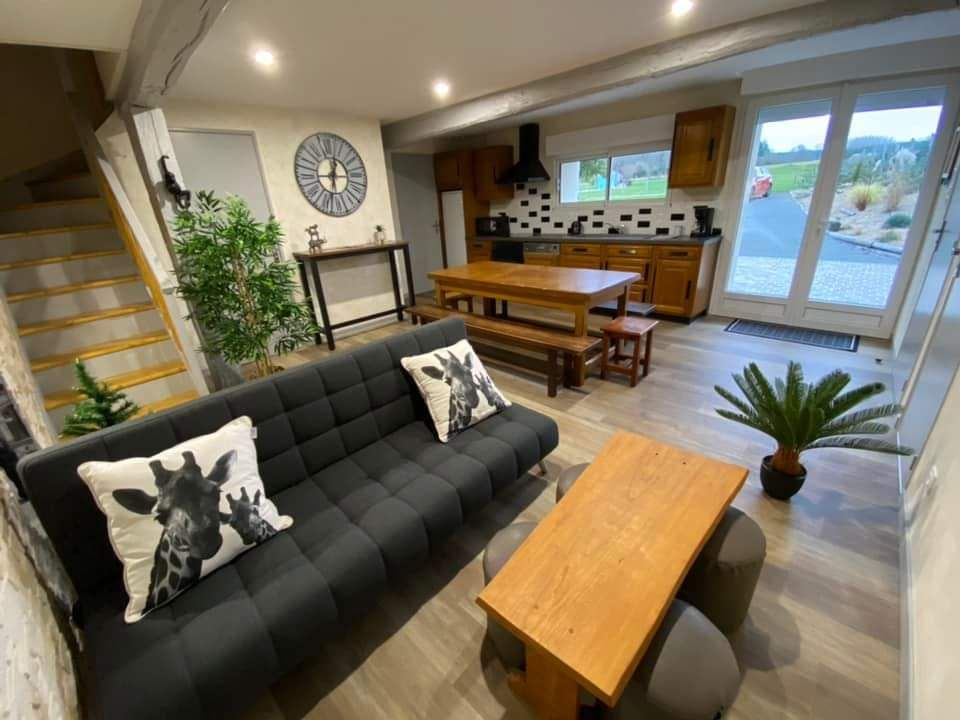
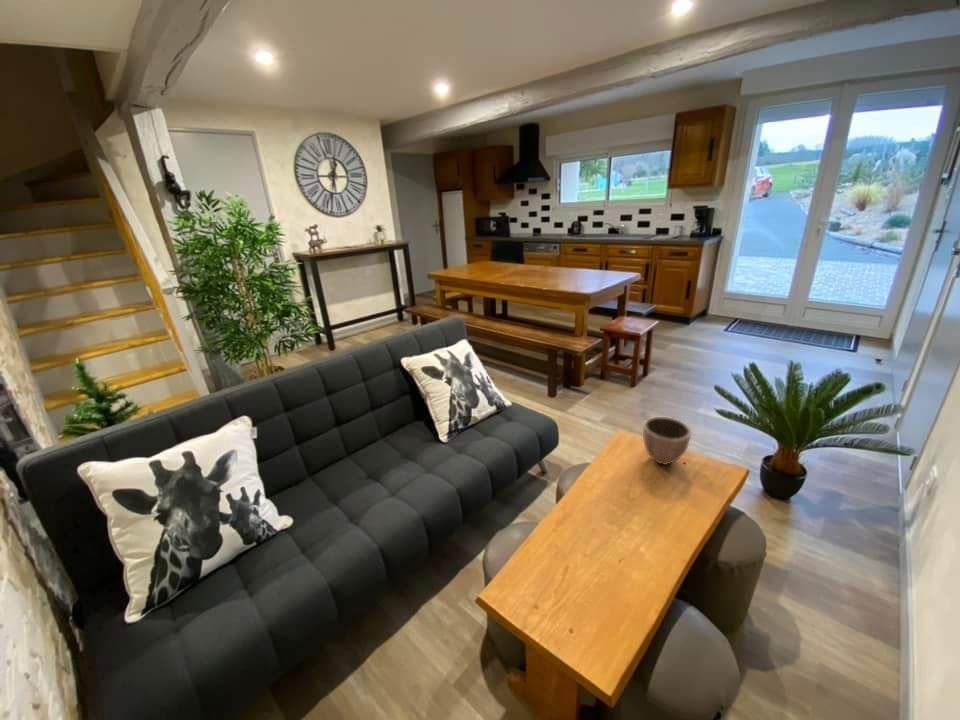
+ decorative bowl (664, 443)
